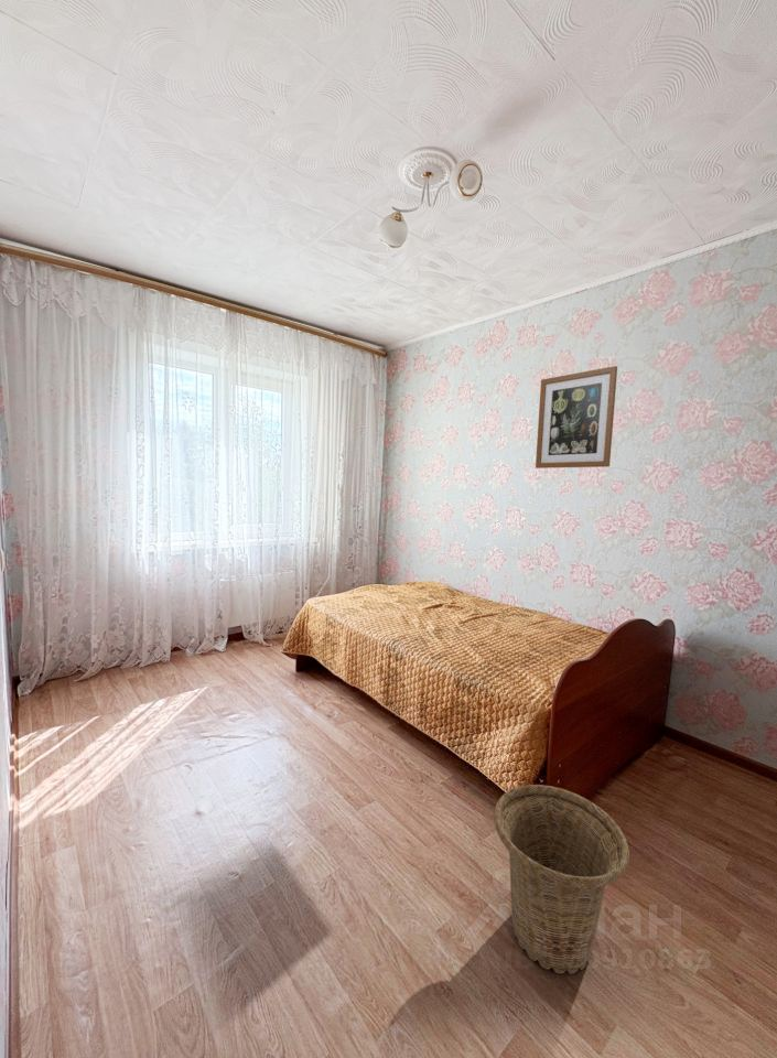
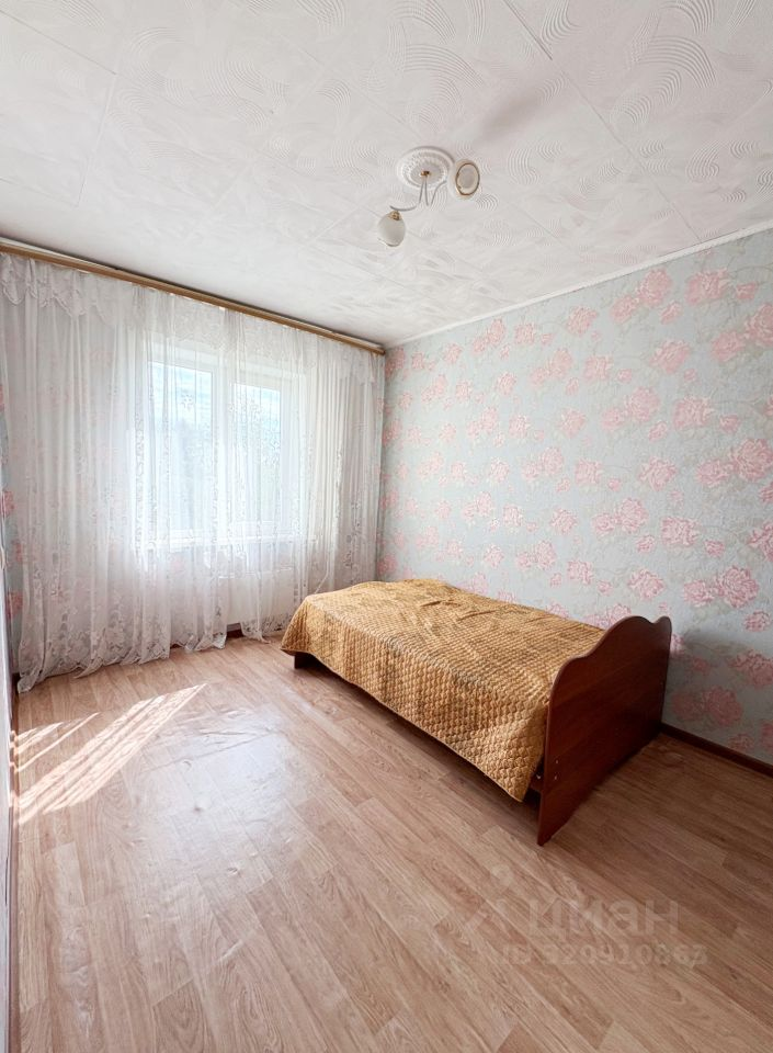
- basket (554, 879)
- wall art (573, 420)
